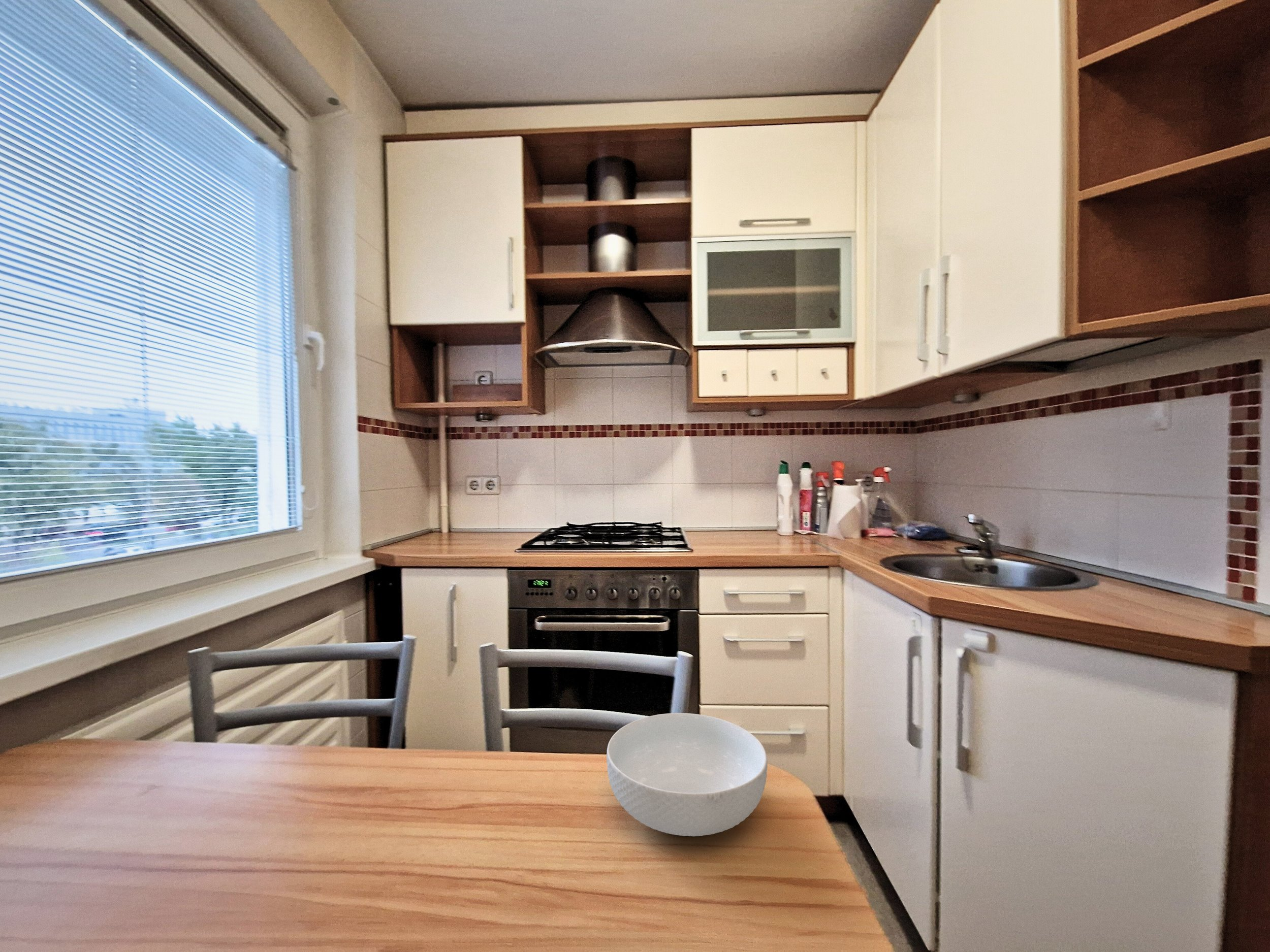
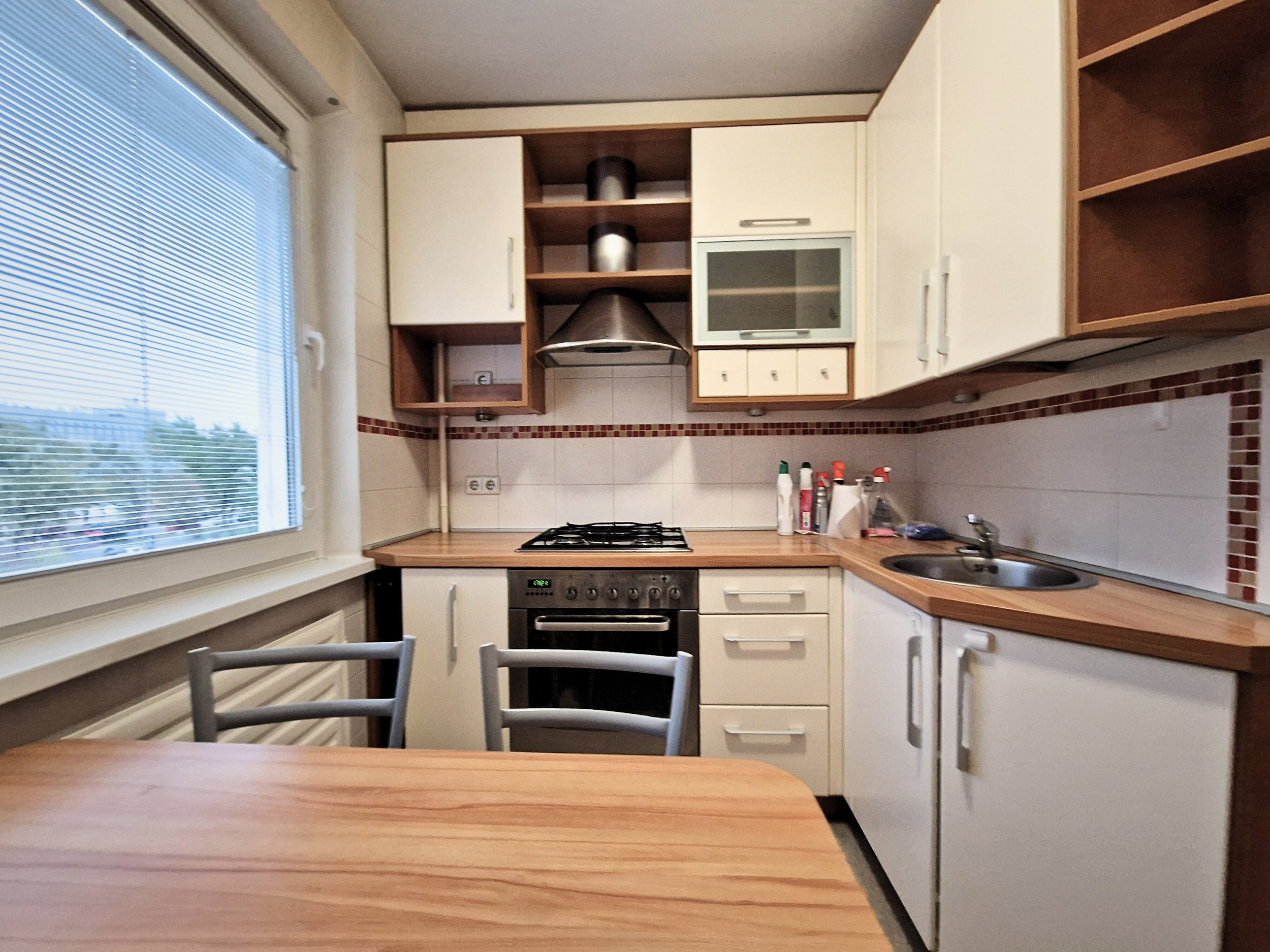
- cereal bowl (686, 779)
